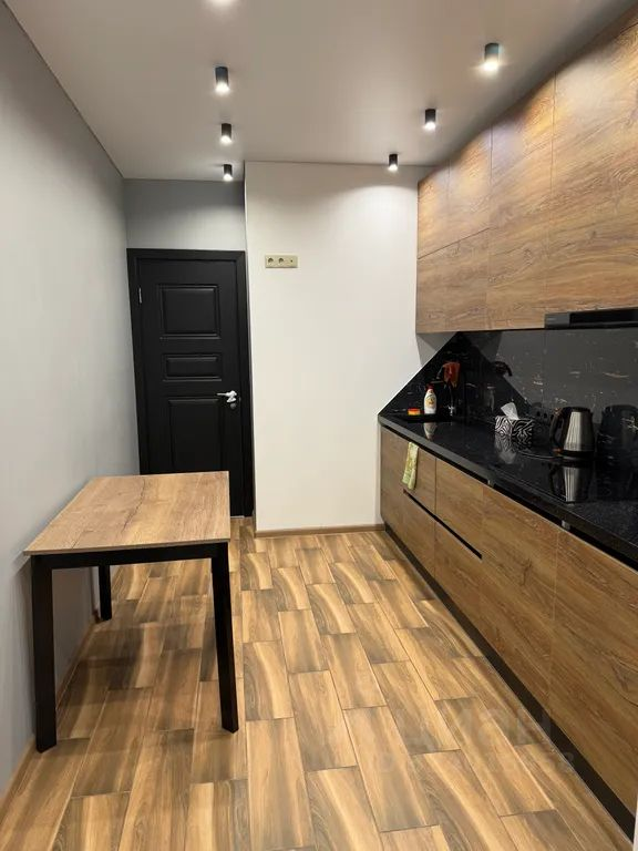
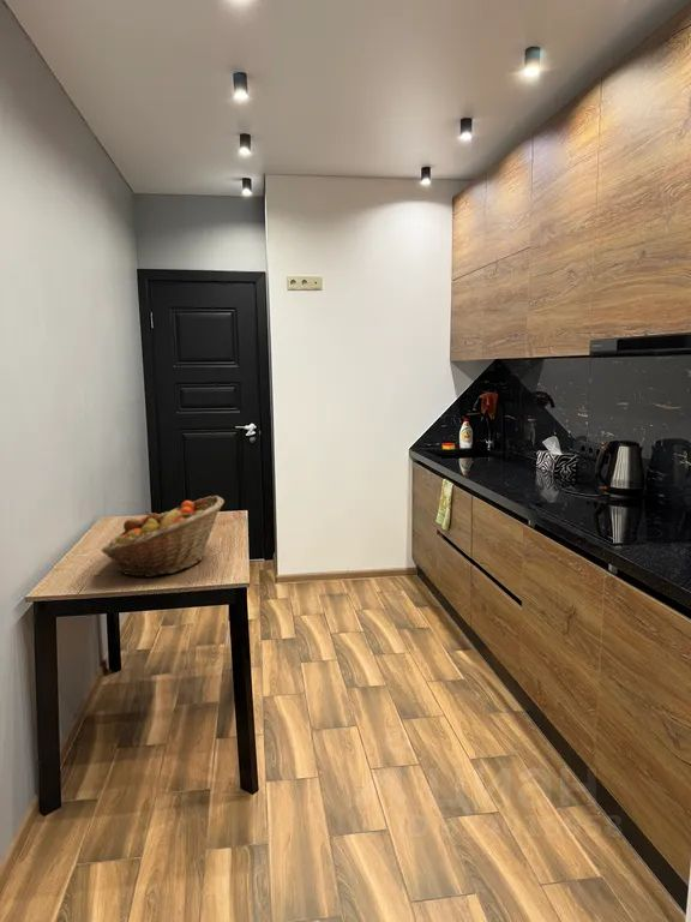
+ fruit basket (167, 532)
